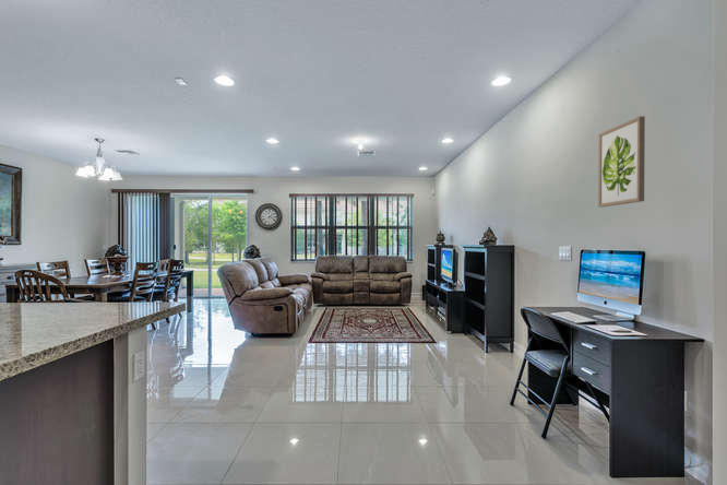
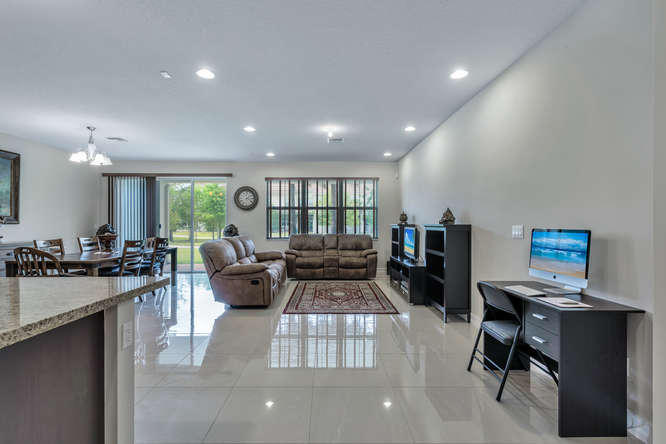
- wall art (619, 165)
